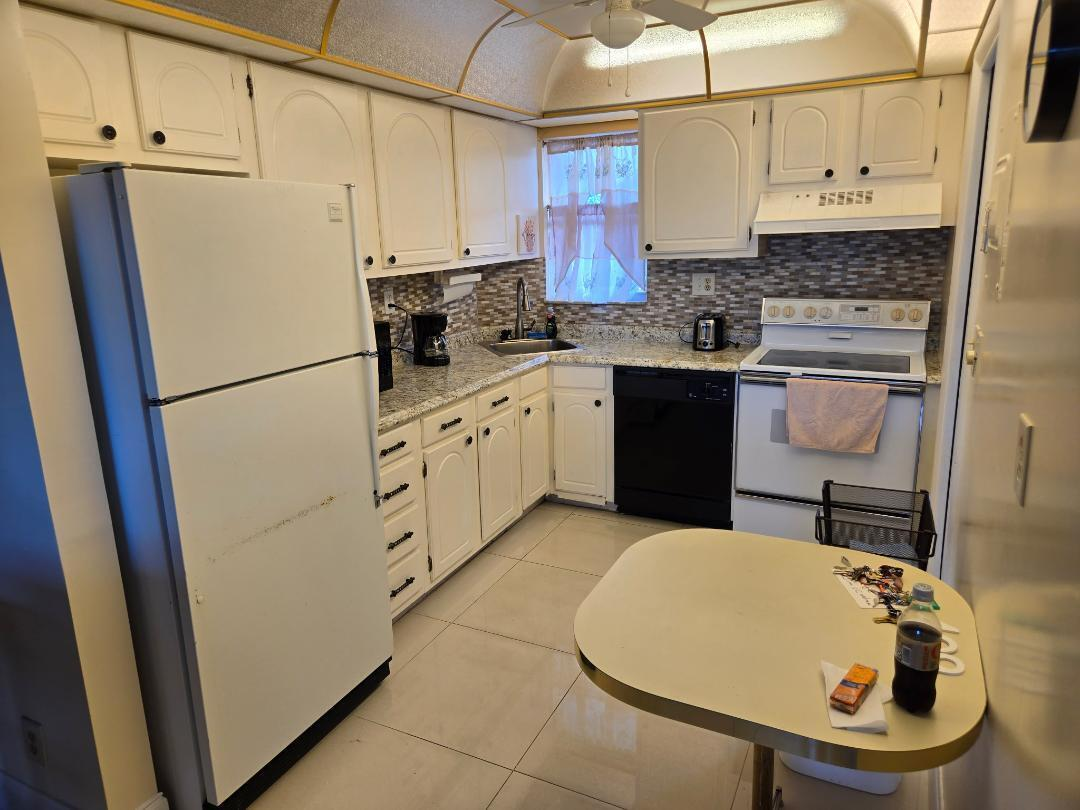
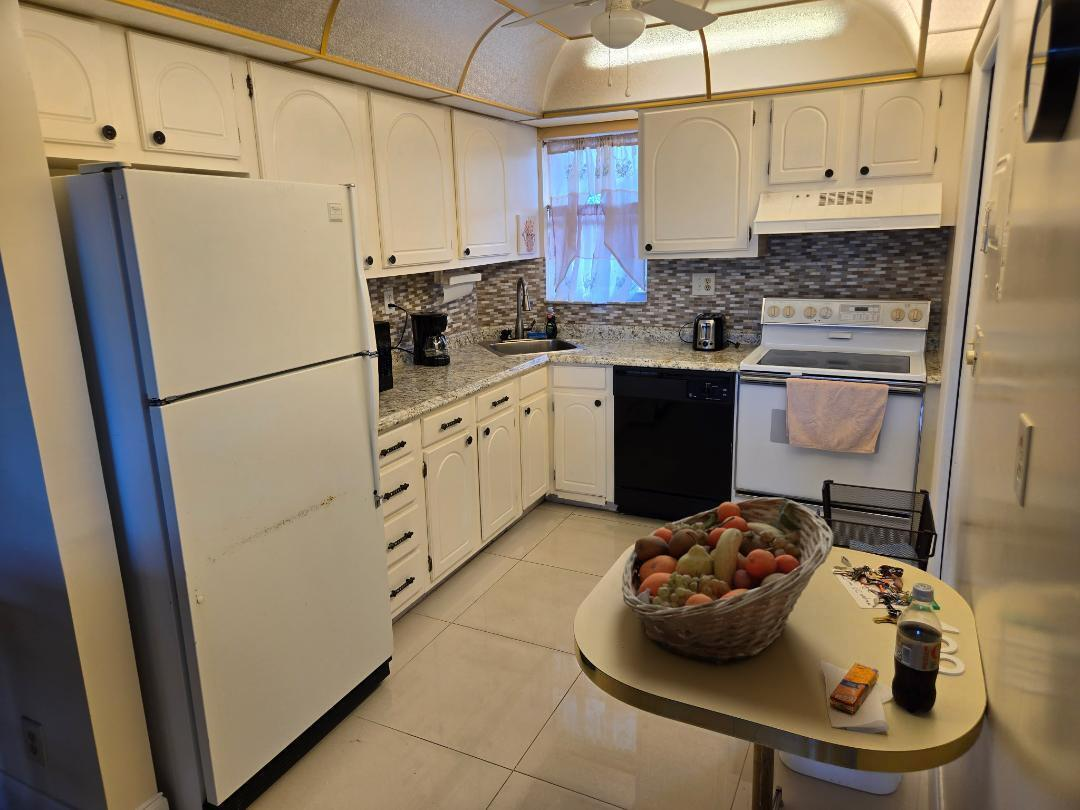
+ fruit basket (721, 568)
